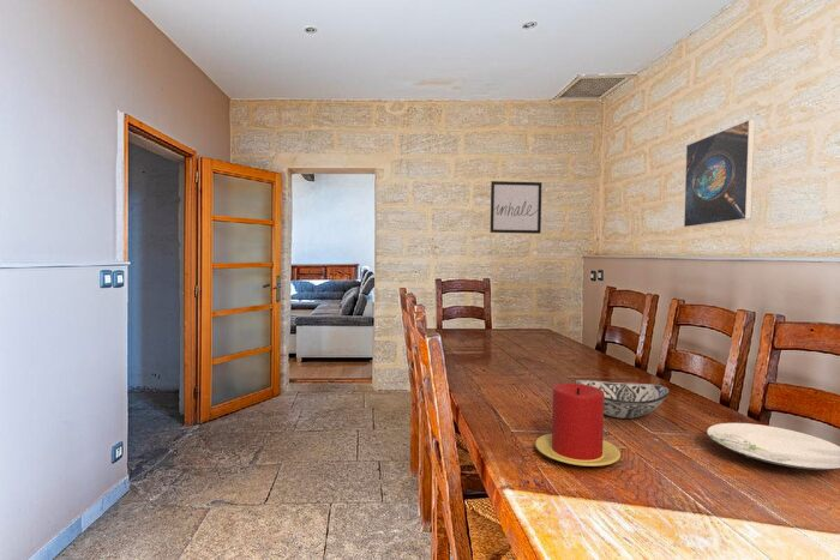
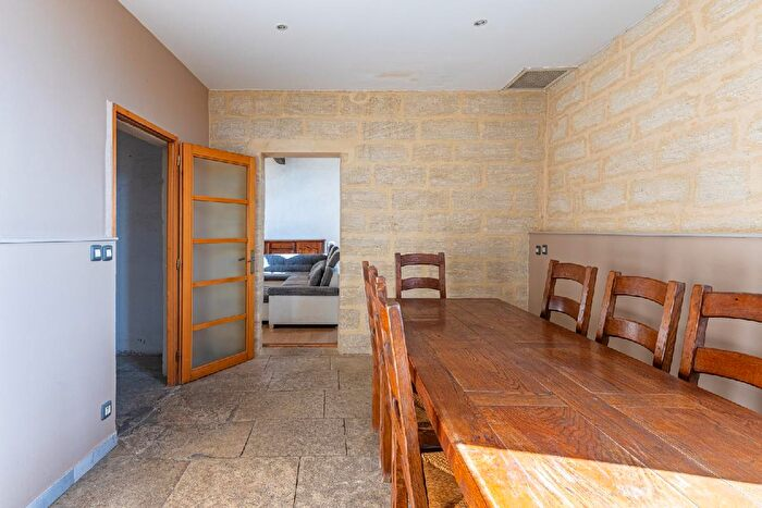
- wall art (515, 207)
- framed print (715, 179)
- plate (774, 450)
- decorative bowl (619, 399)
- candle (577, 421)
